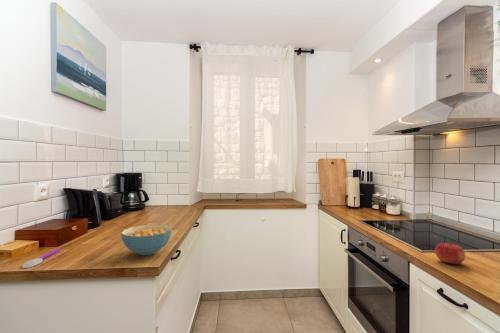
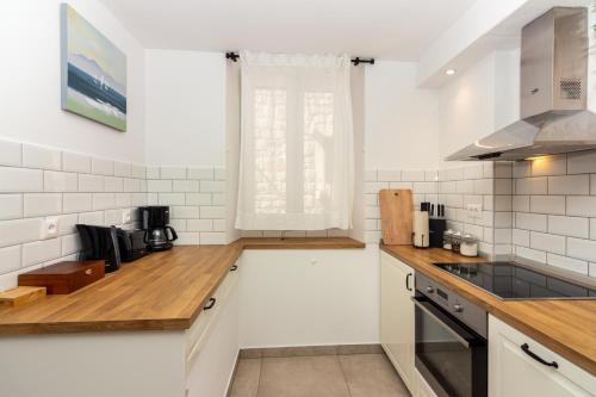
- spoon (43, 256)
- cereal bowl (147, 241)
- fruit (449, 252)
